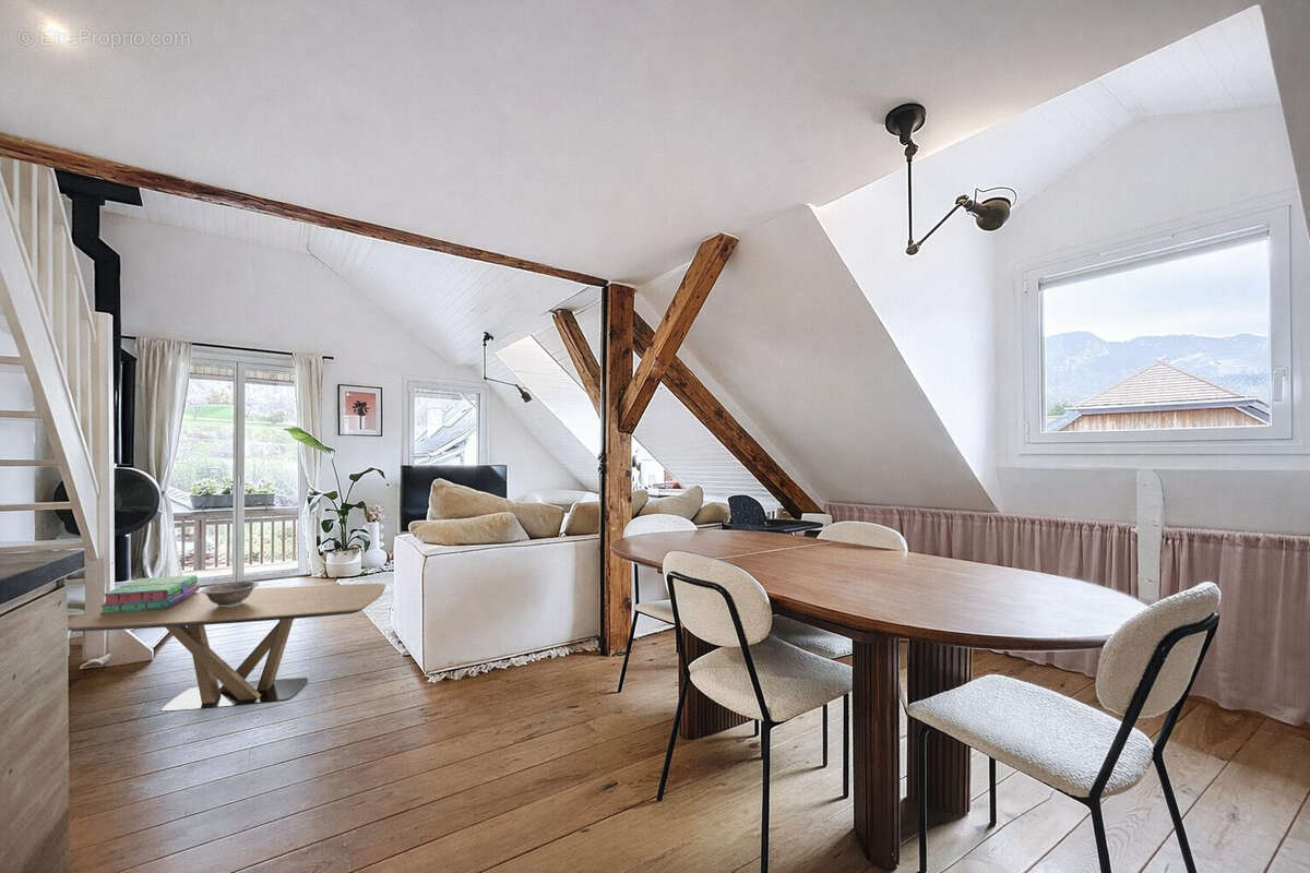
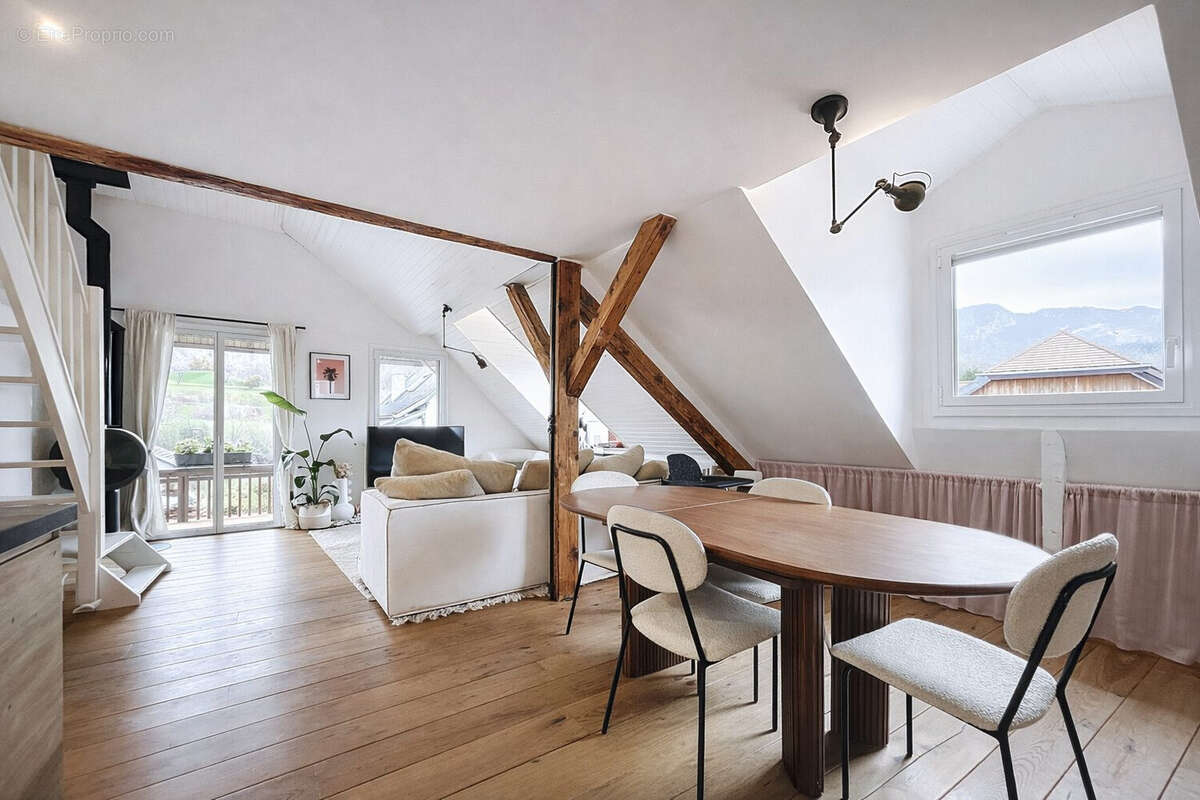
- coffee table (250, 654)
- stack of books (153, 591)
- decorative bowl (229, 595)
